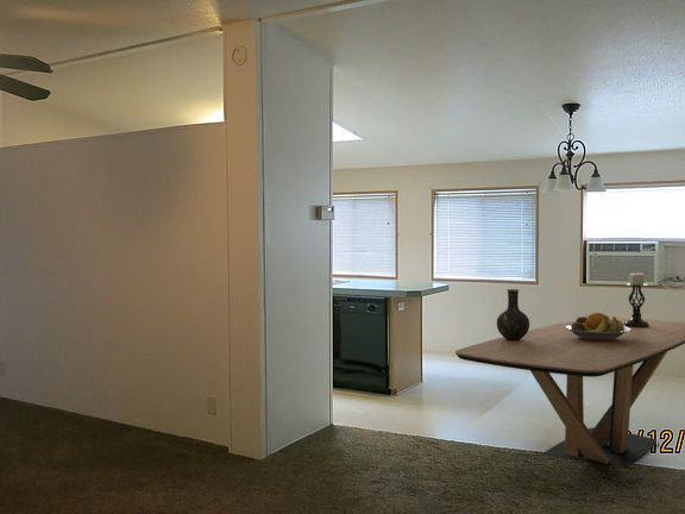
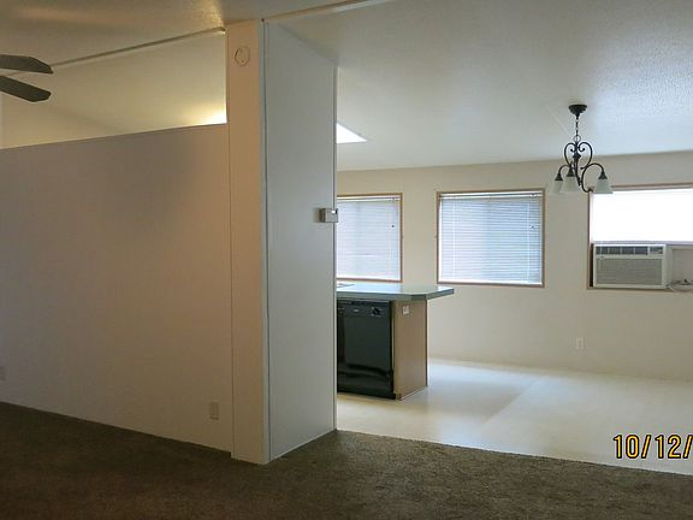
- dining table (582, 394)
- fruit bowl (596, 325)
- candle holder (636, 297)
- vase (513, 314)
